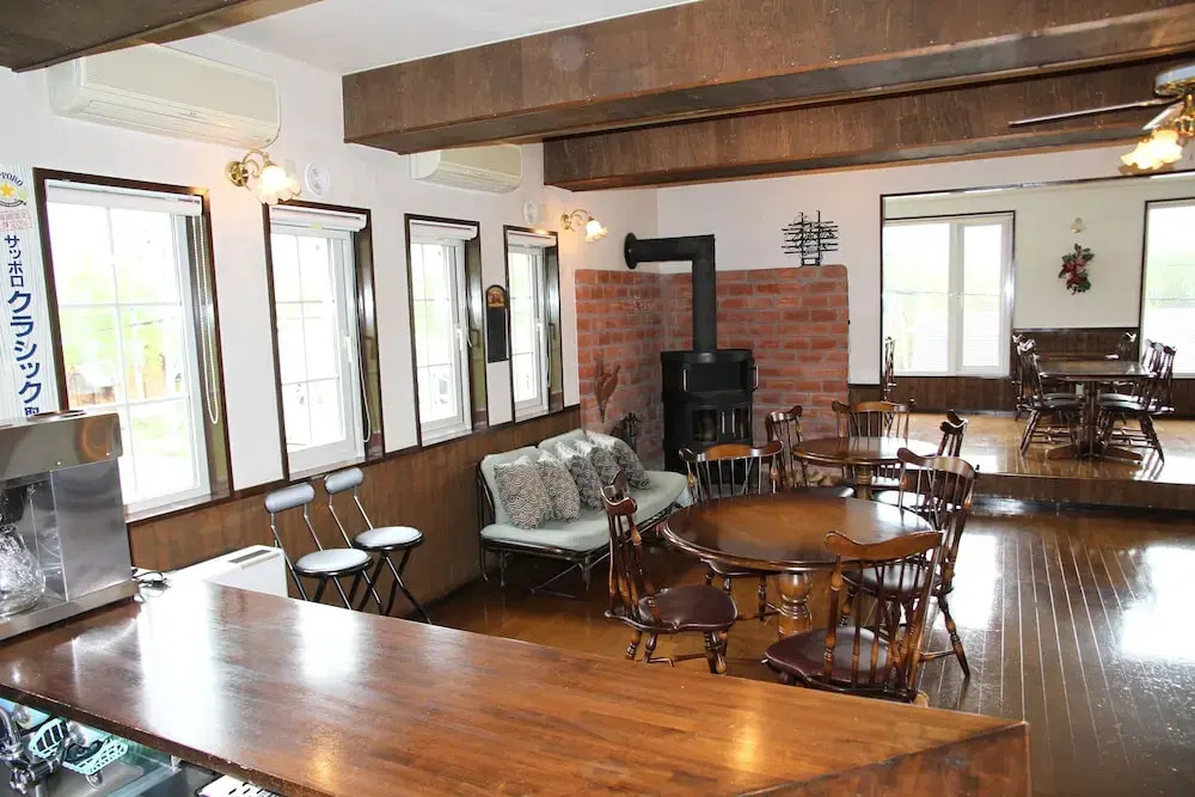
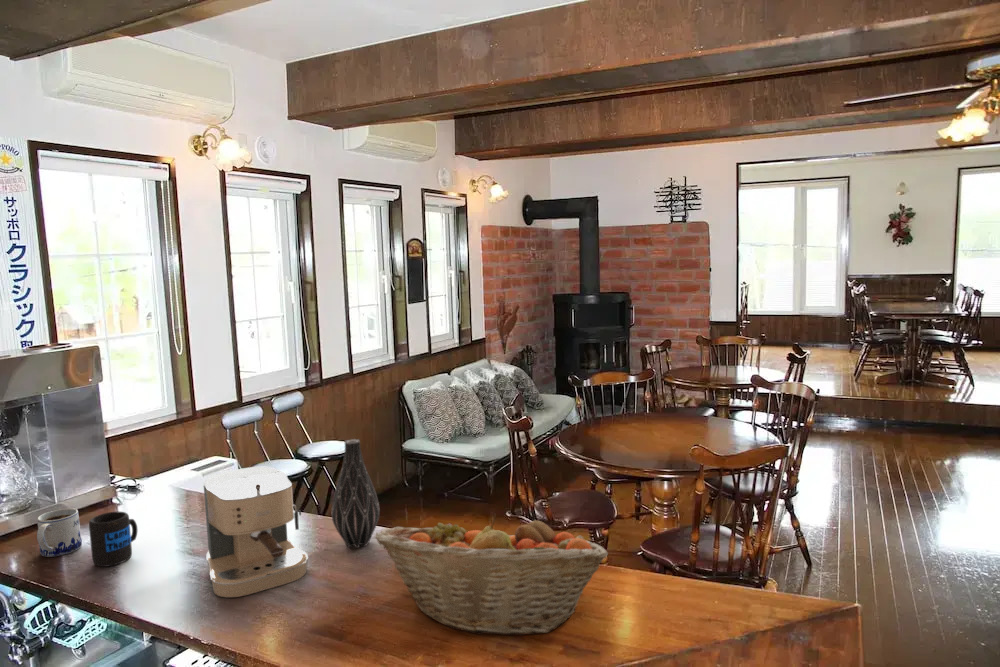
+ vase (354, 492)
+ coffee maker (255, 527)
+ mug (57, 533)
+ fruit basket (489, 559)
+ mug (116, 536)
